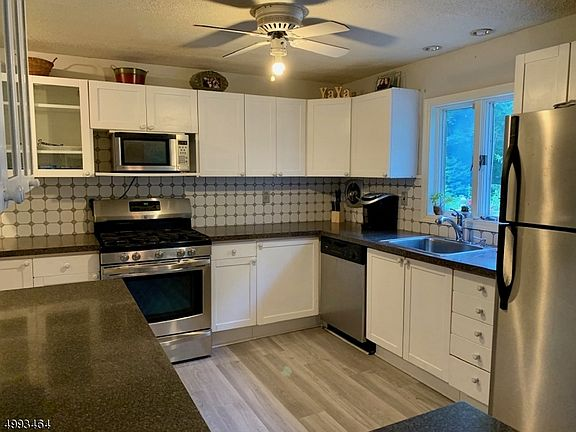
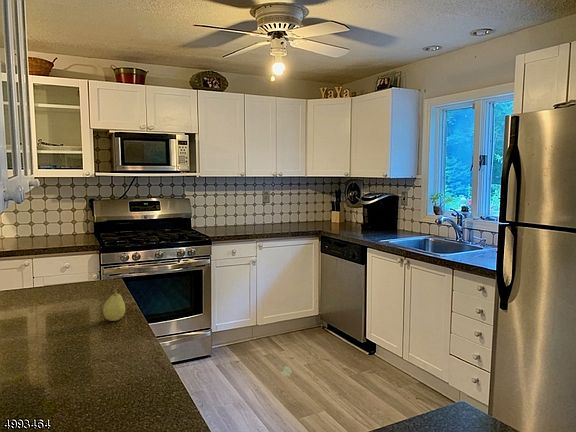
+ fruit (113, 303)
